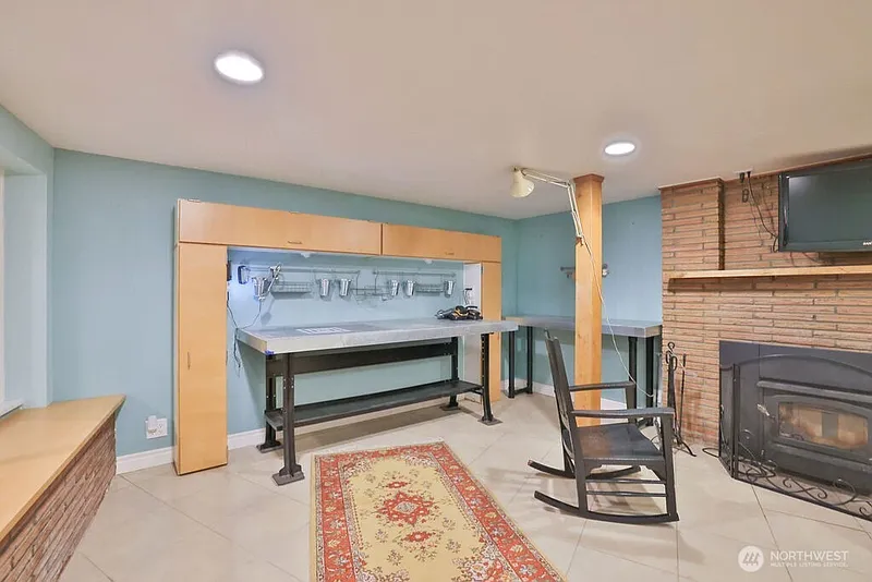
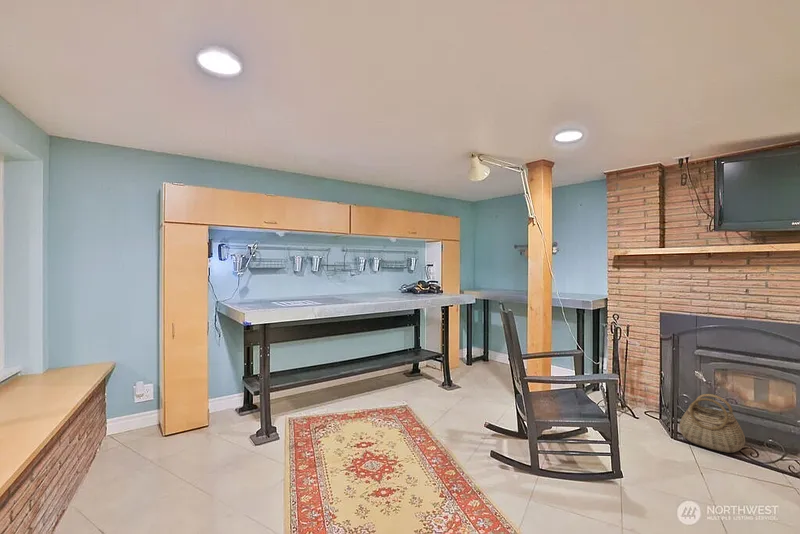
+ basket (710, 420)
